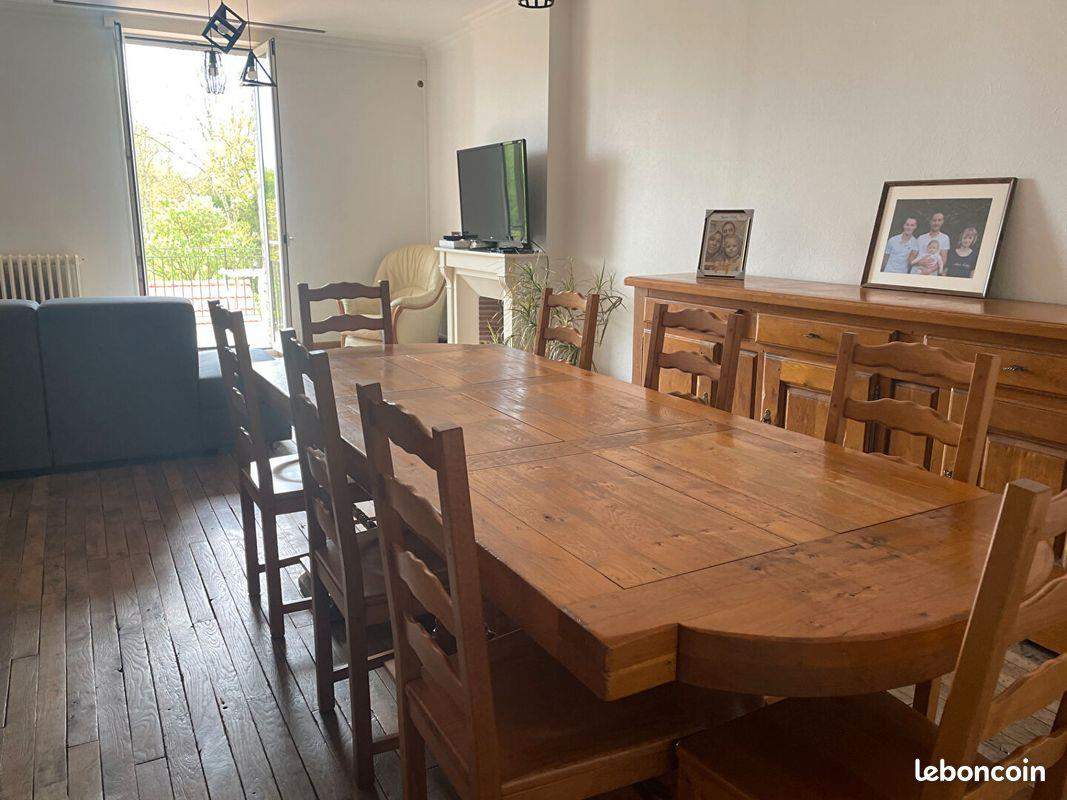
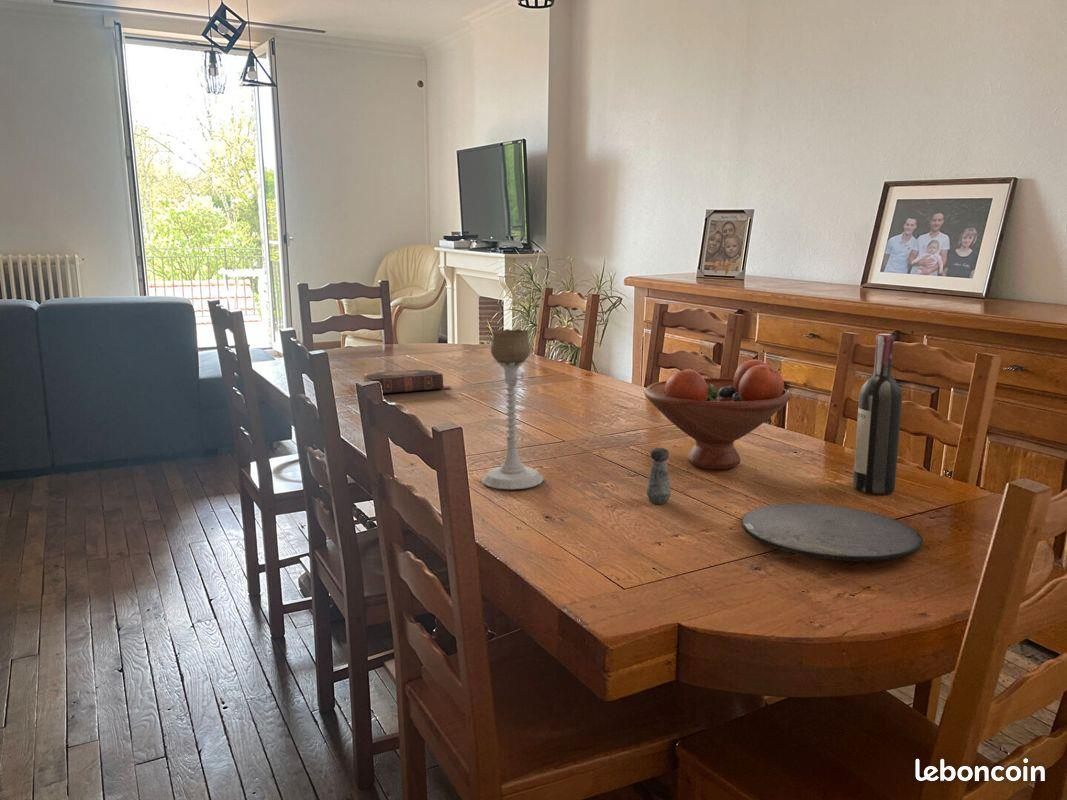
+ fruit bowl (715, 412)
+ book (408, 380)
+ wine bottle (879, 413)
+ candle holder (511, 406)
+ salt shaker (659, 475)
+ plate (828, 529)
